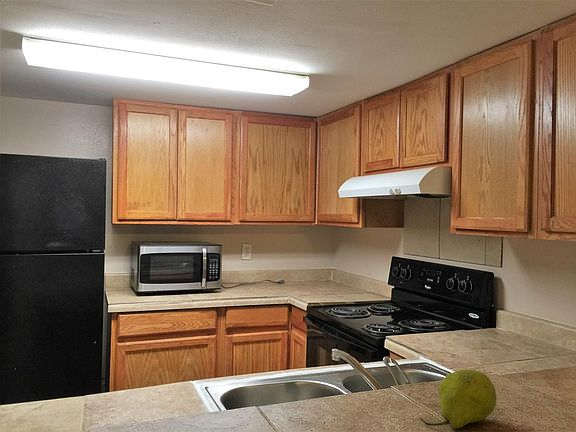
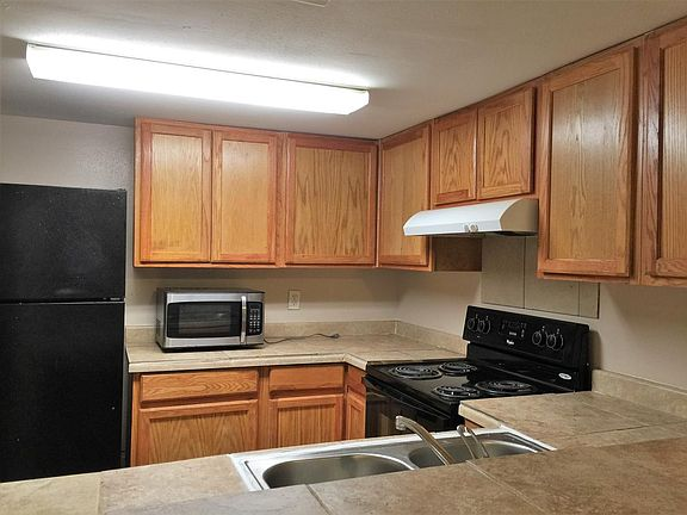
- fruit (459, 395)
